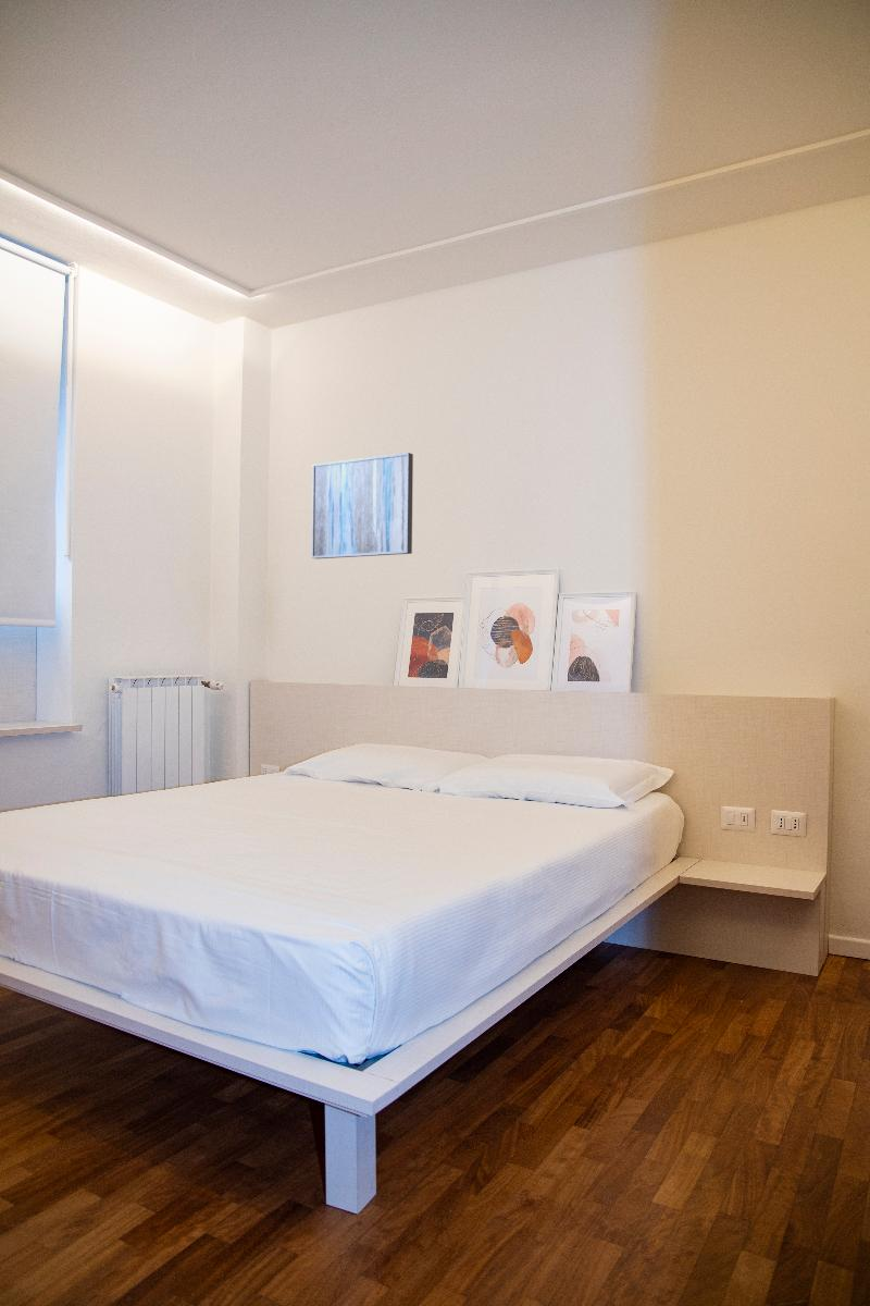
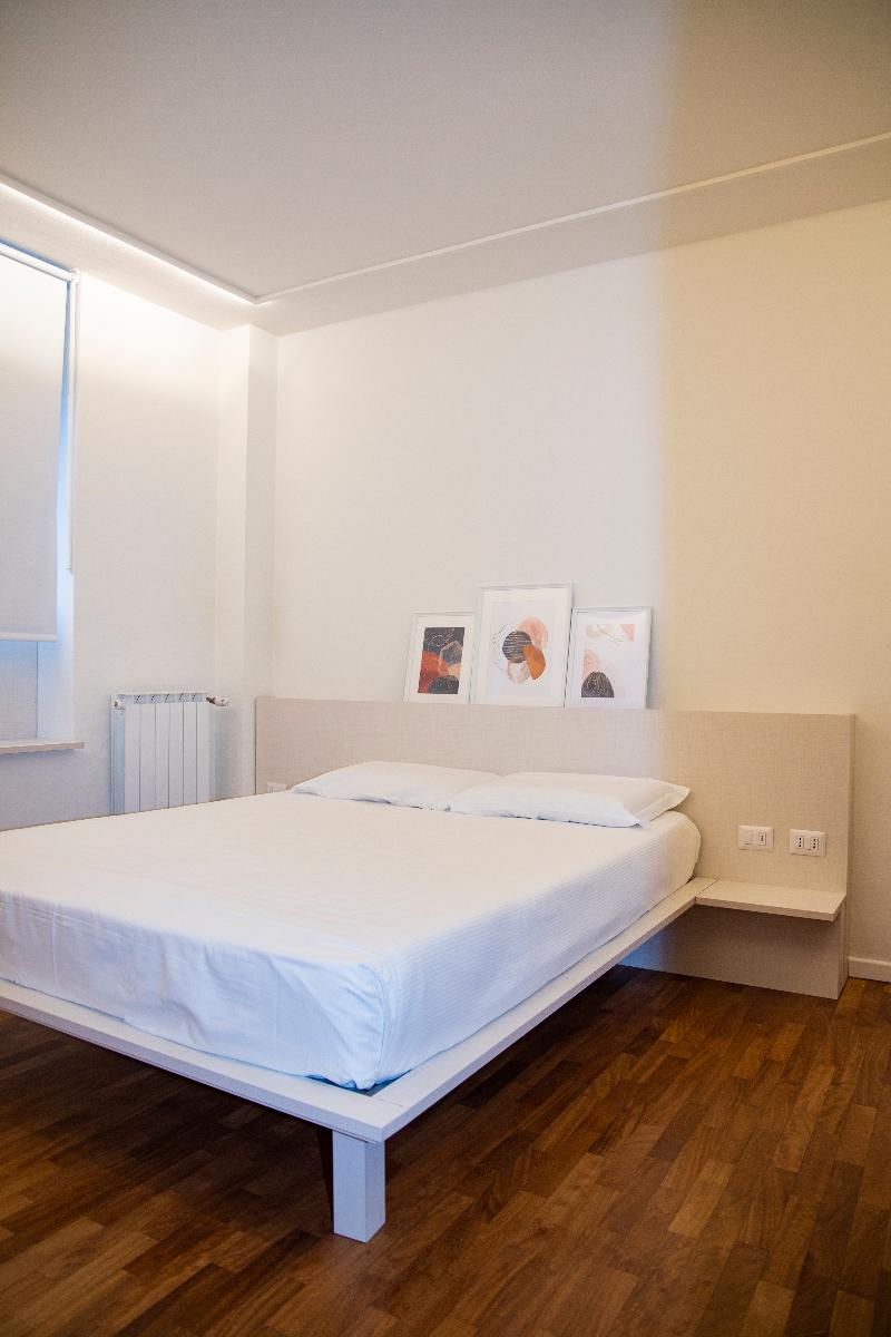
- wall art (360, 507)
